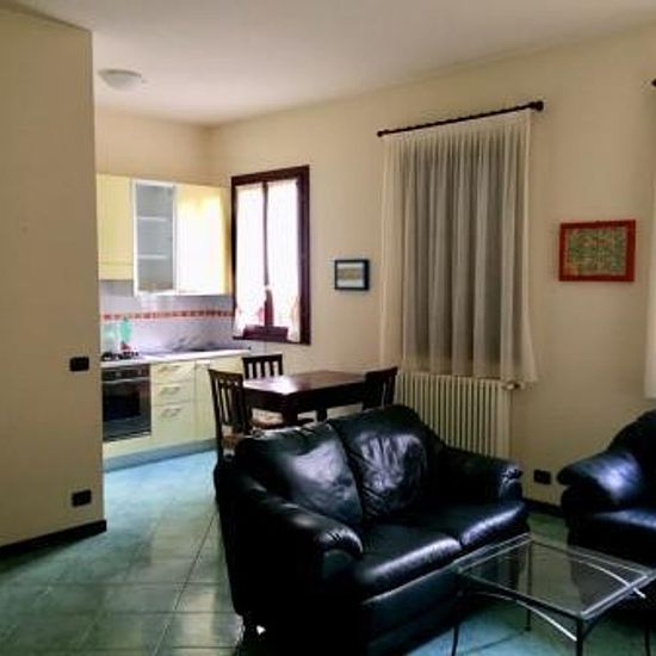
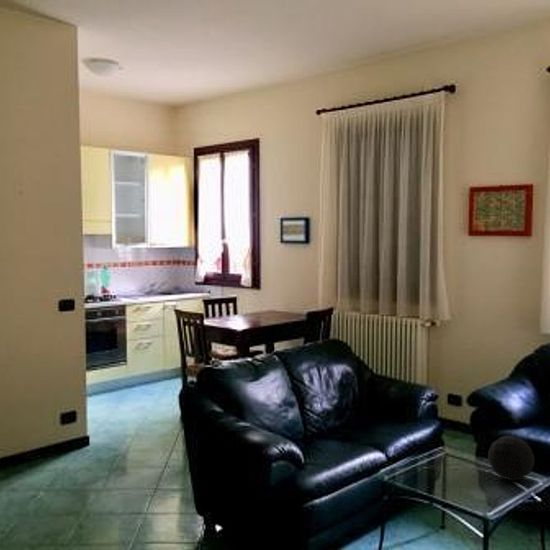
+ decorative orb (510, 457)
